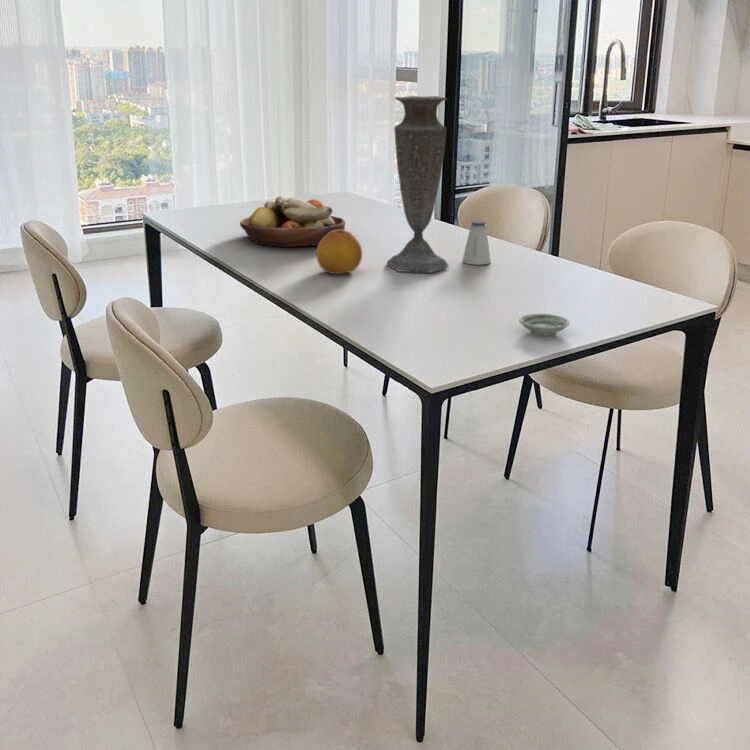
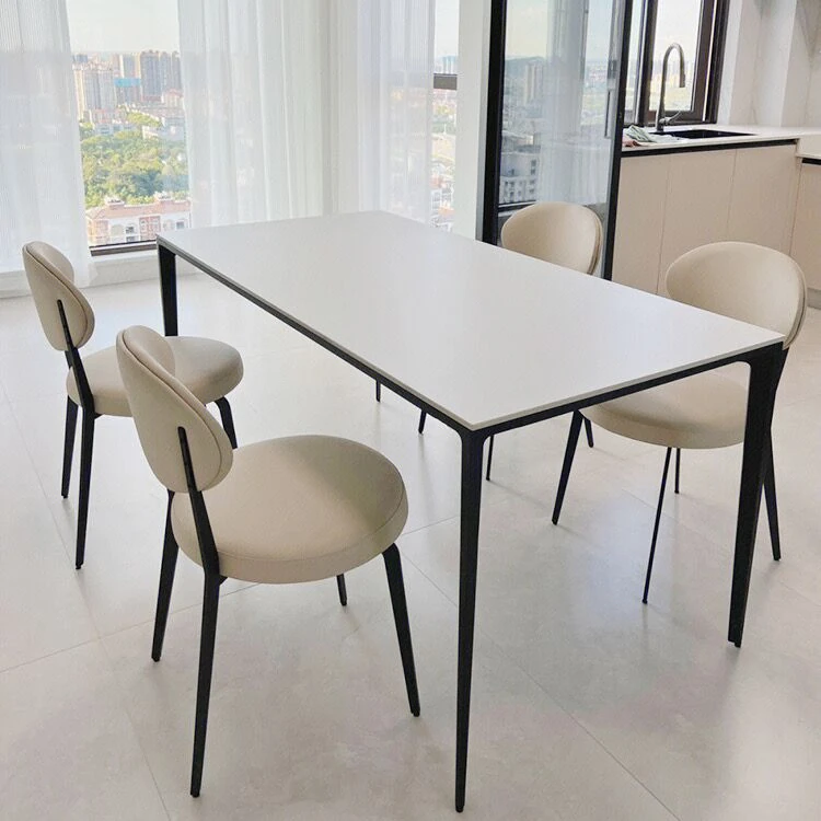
- fruit bowl (293, 216)
- fruit (339, 250)
- vase (419, 184)
- saucer (543, 325)
- saltshaker (477, 241)
